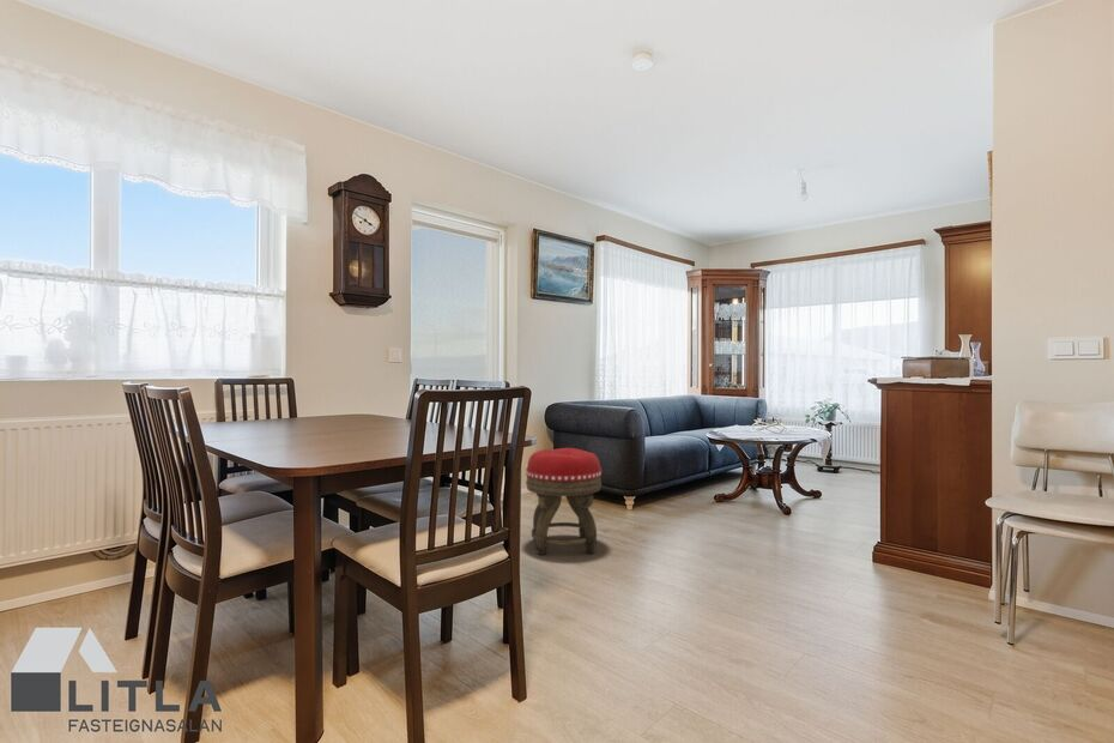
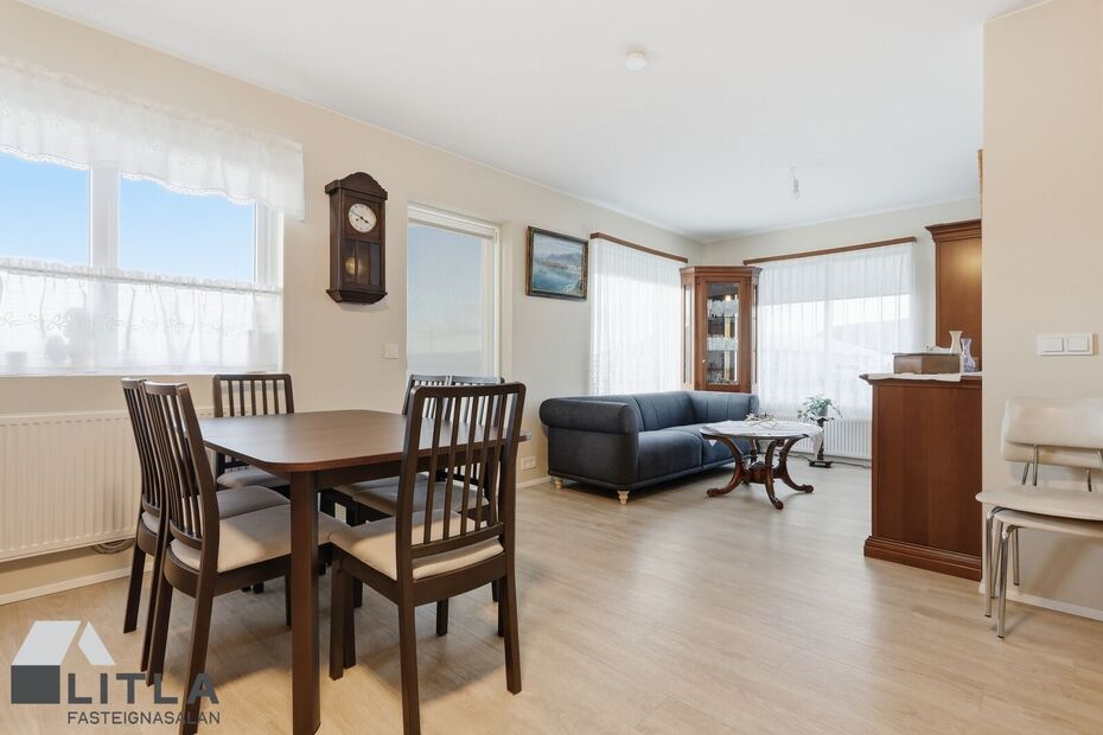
- footstool (561, 497)
